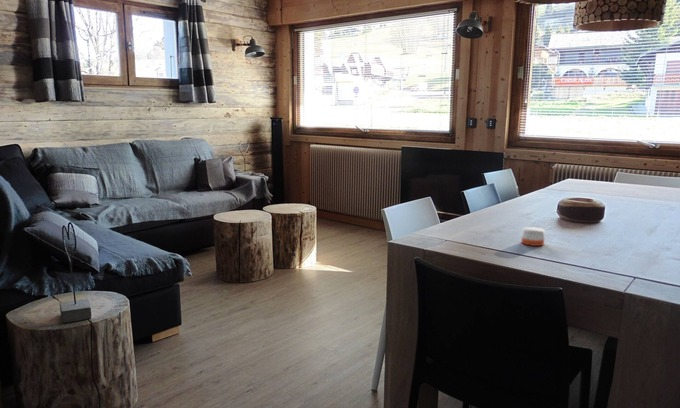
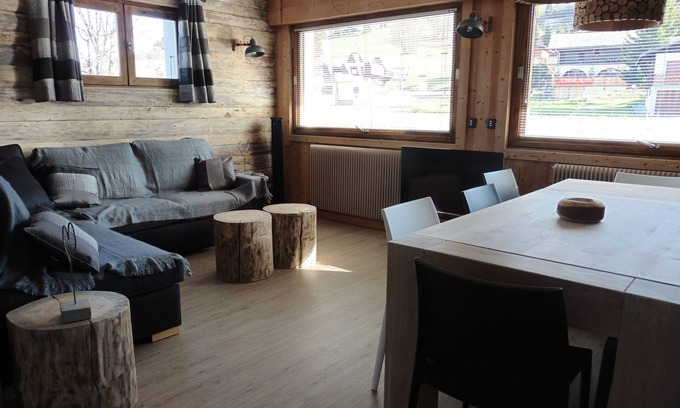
- candle (533, 228)
